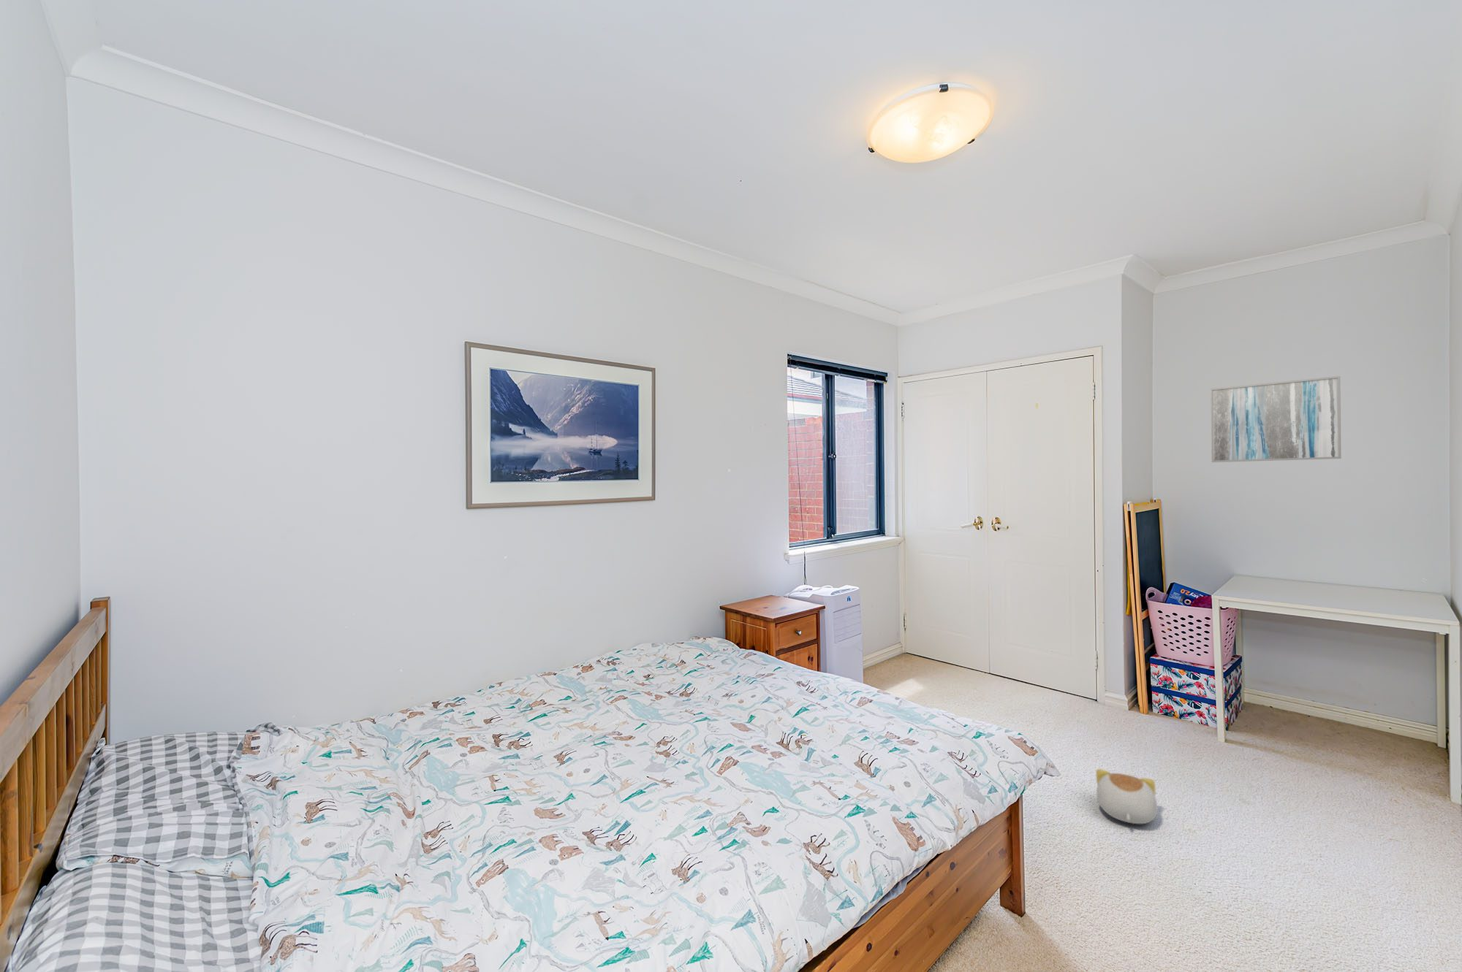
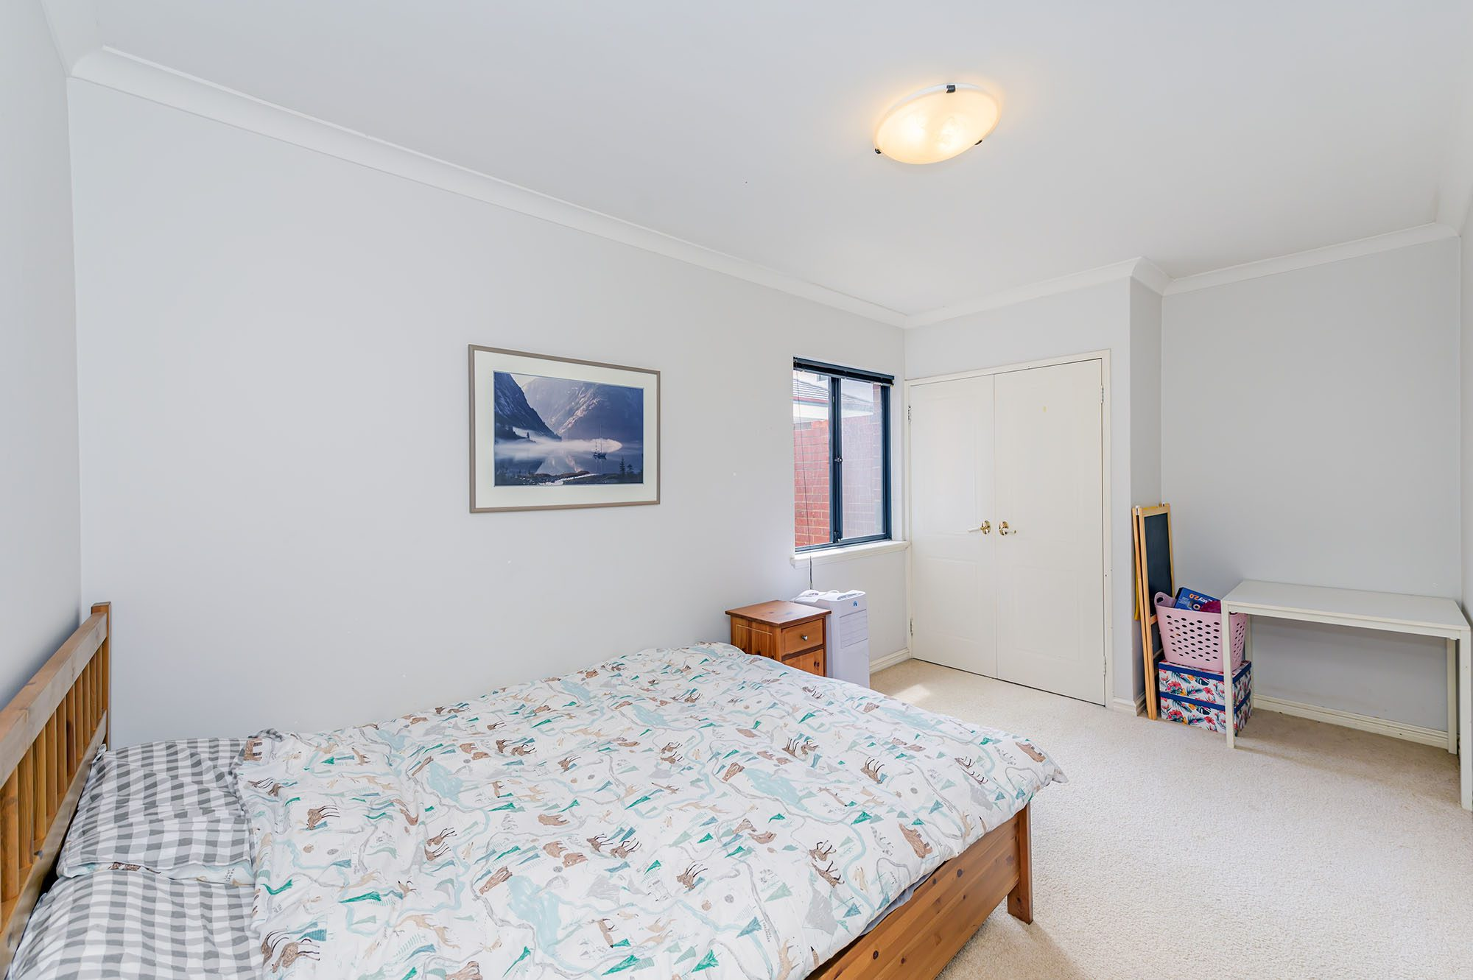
- wall art (1272, 421)
- plush toy (1127, 798)
